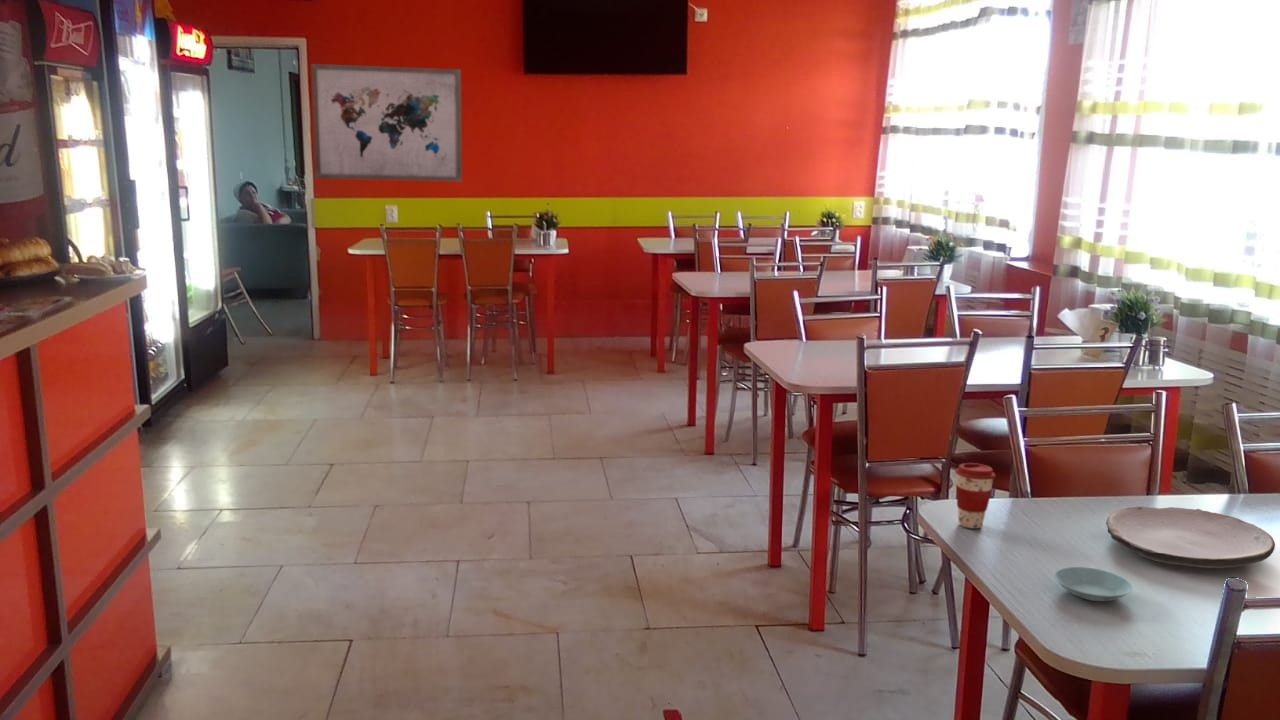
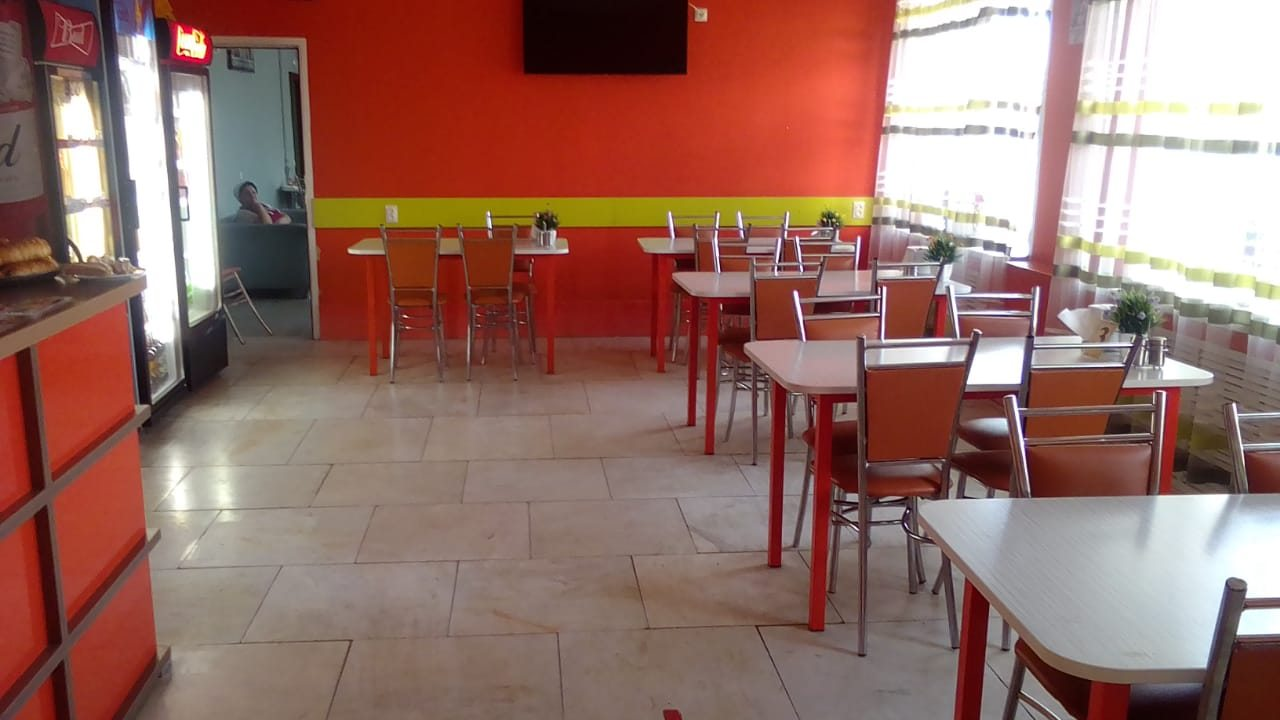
- coffee cup (973, 495)
- saucer (1092, 586)
- wall art (388, 124)
- plate (1186, 537)
